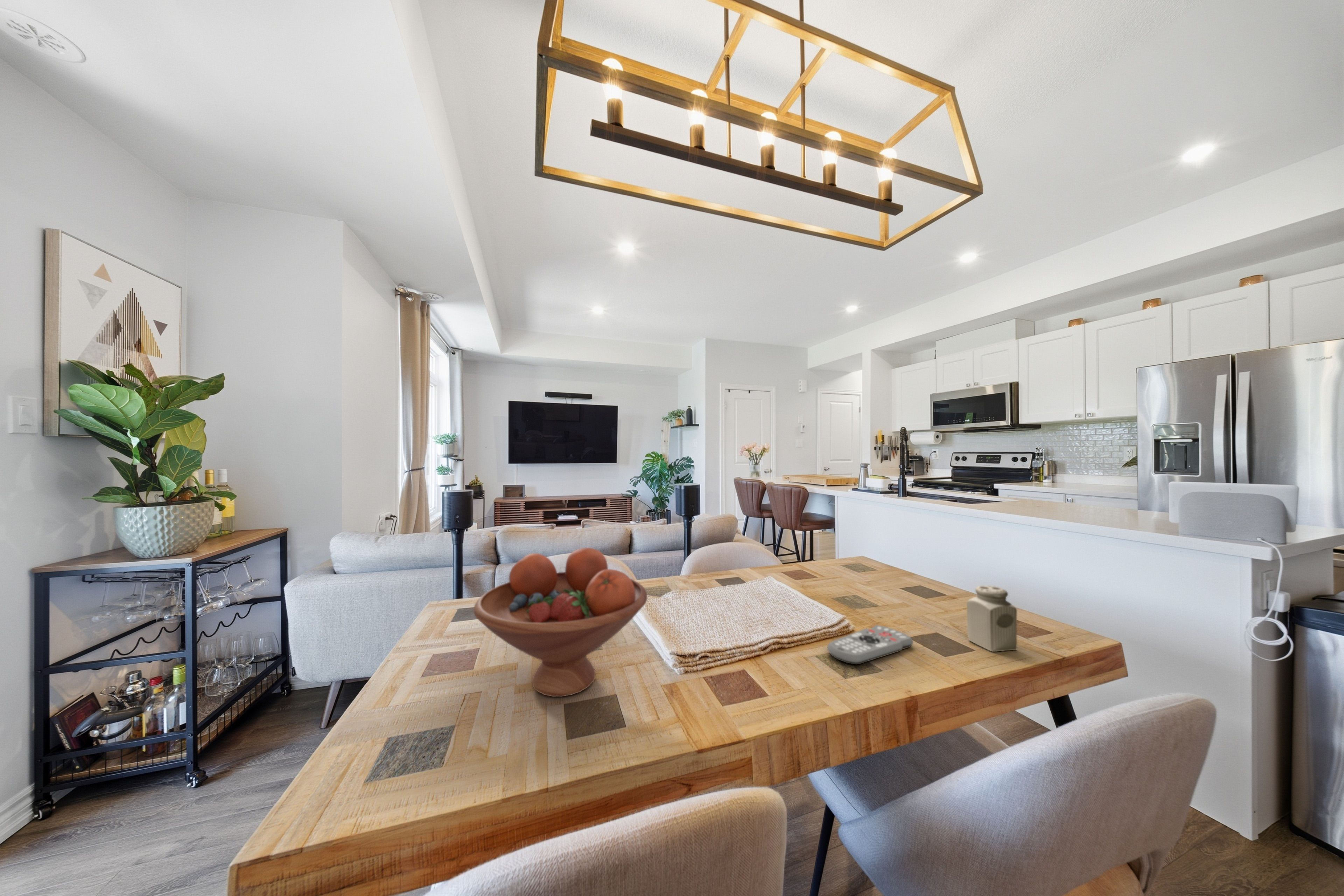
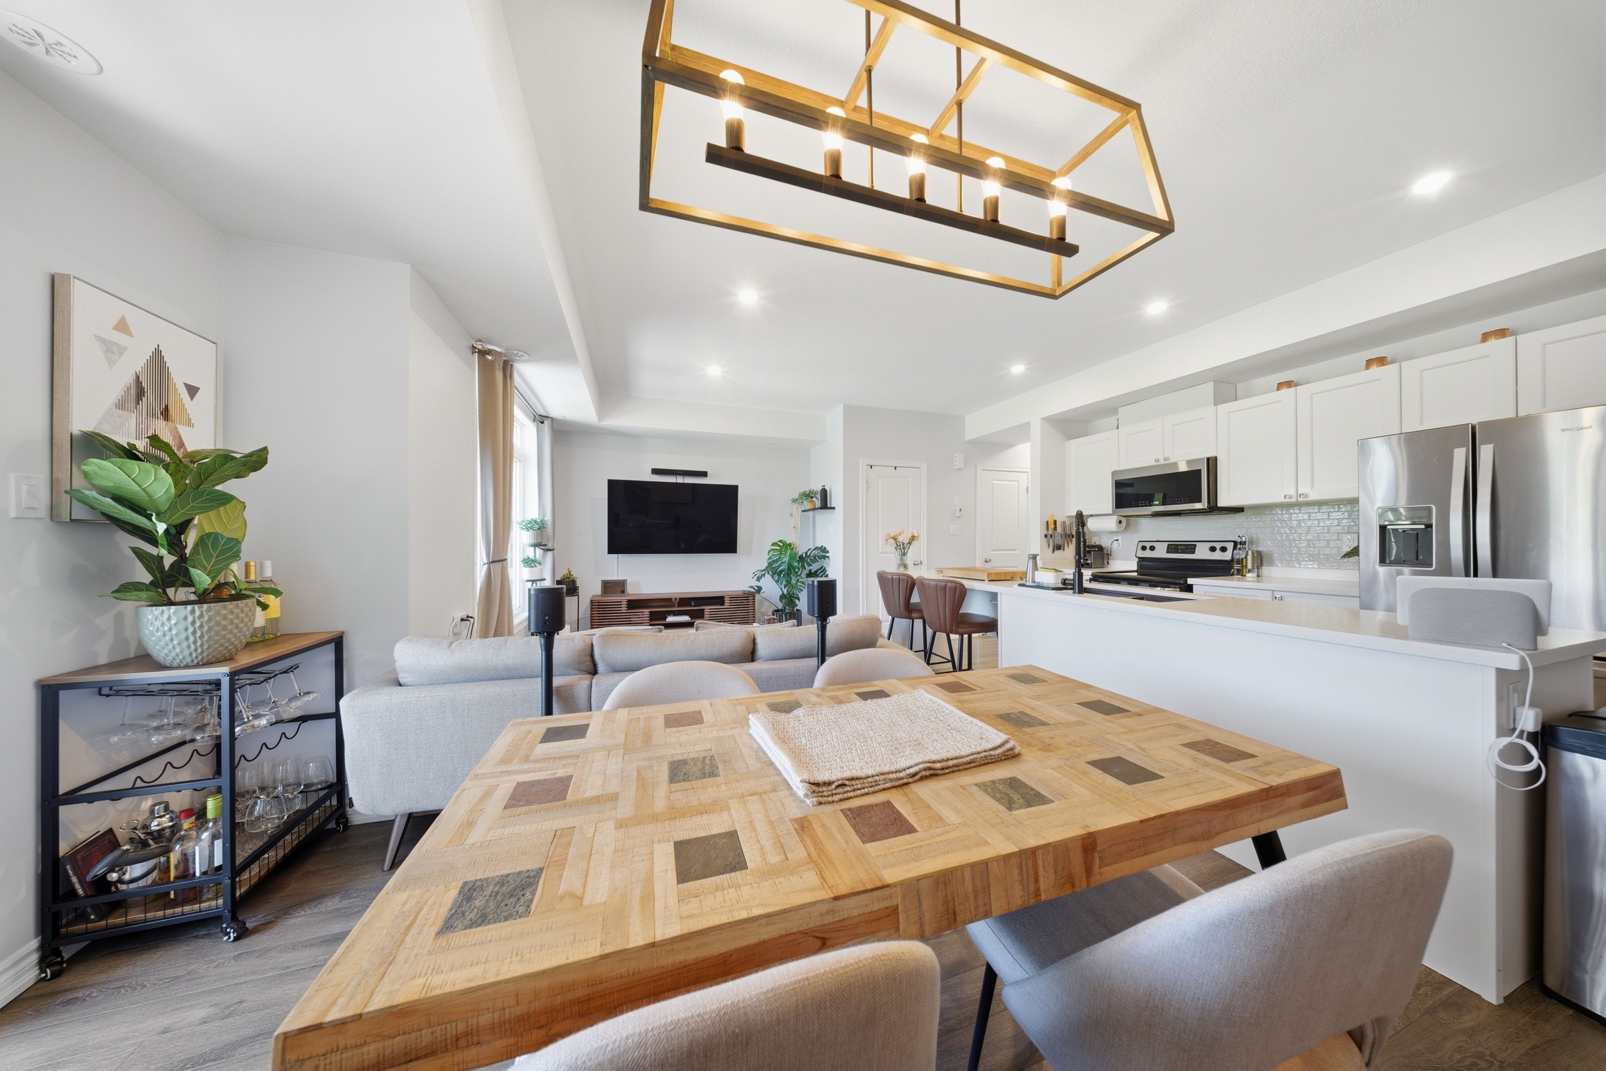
- fruit bowl (564, 621)
- remote control (868, 645)
- salt shaker (991, 616)
